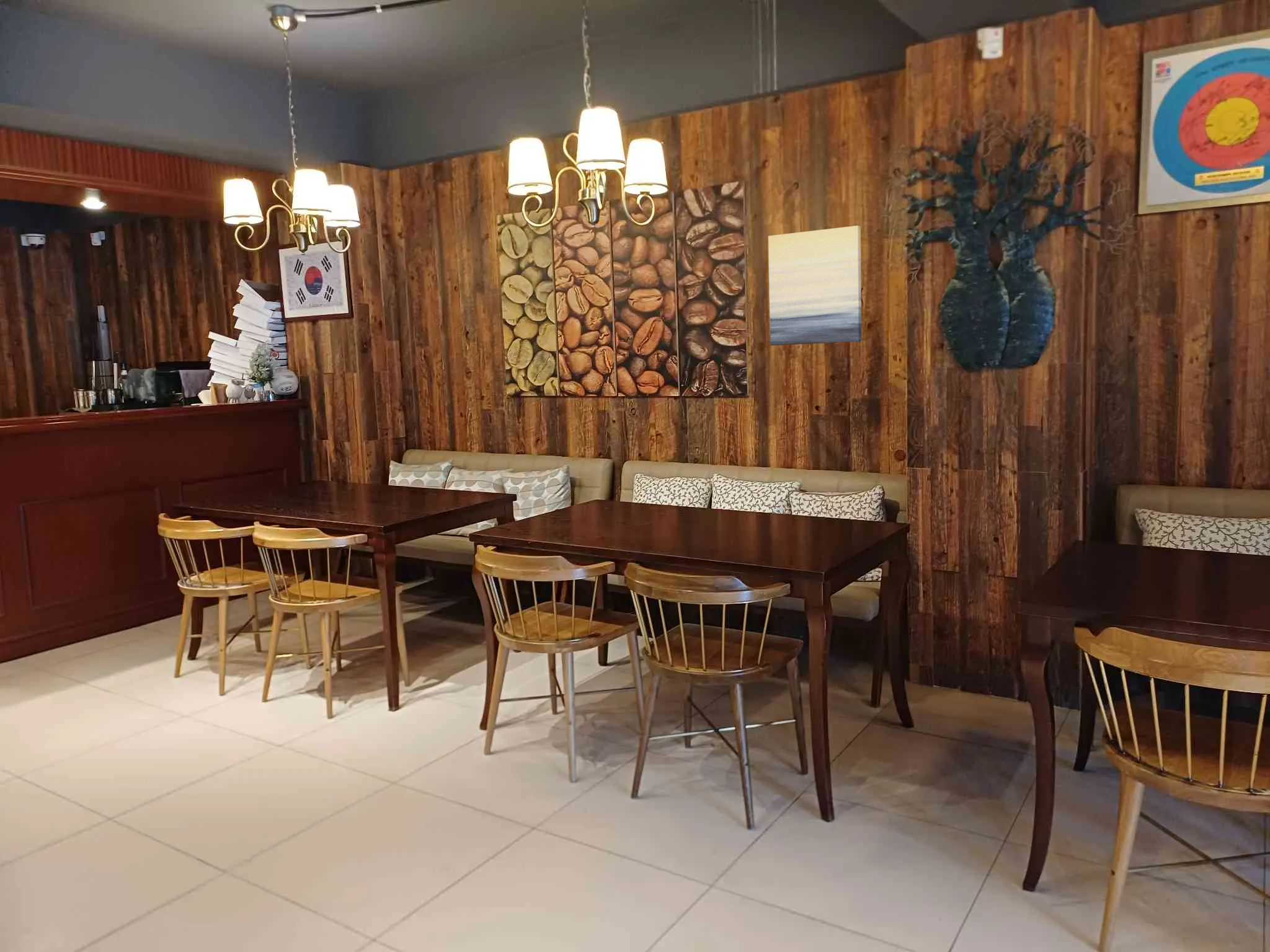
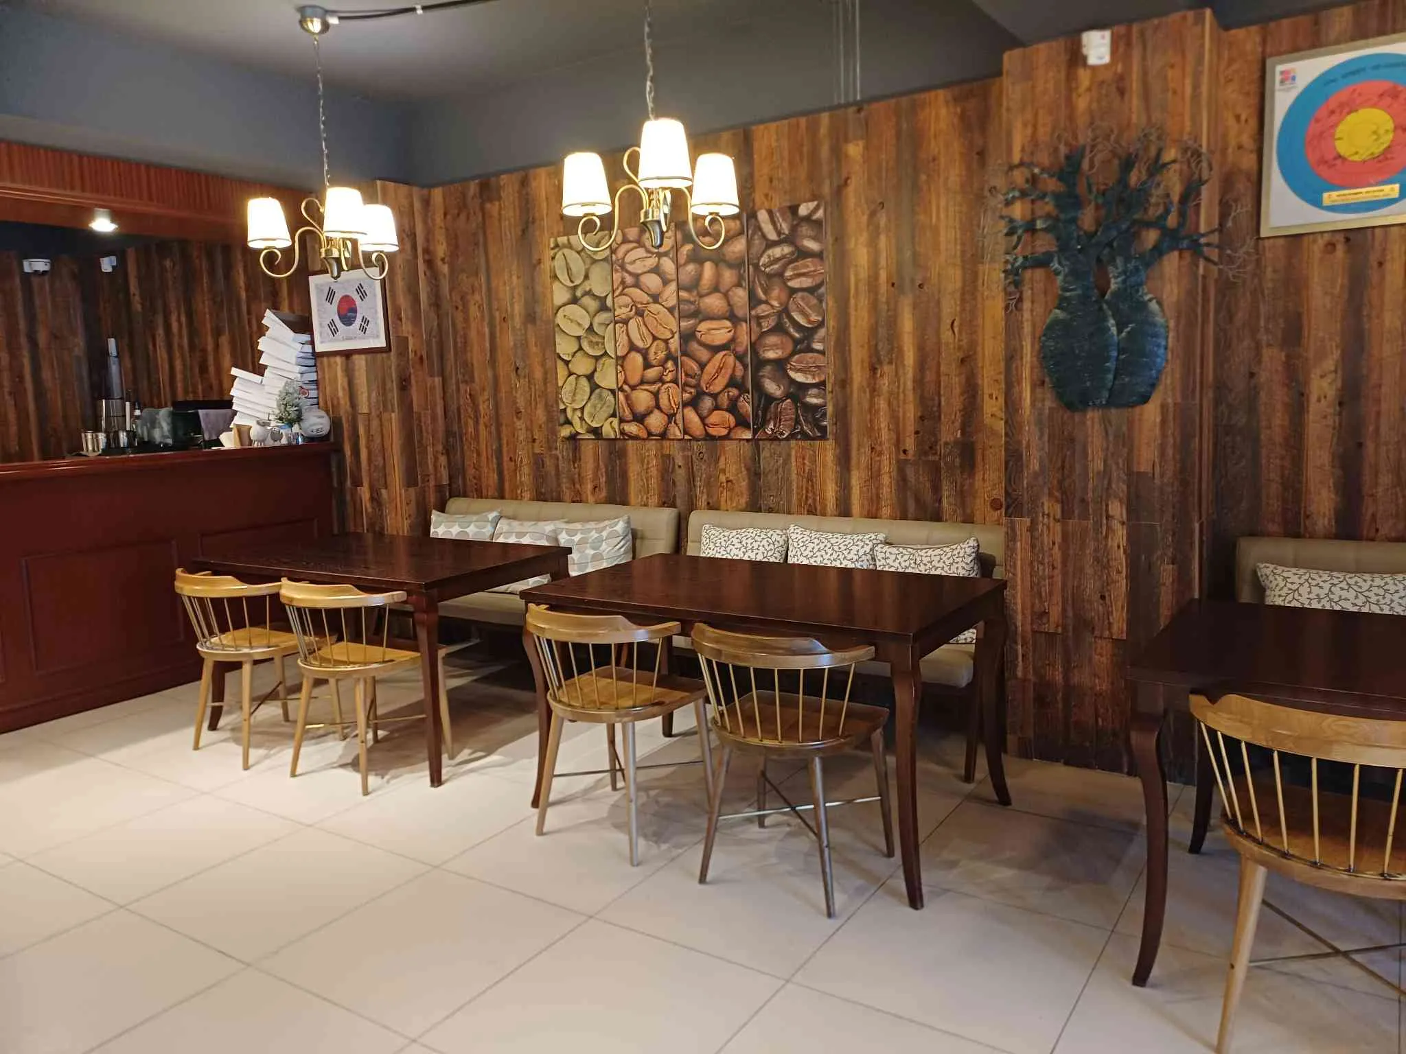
- wall art (814, 288)
